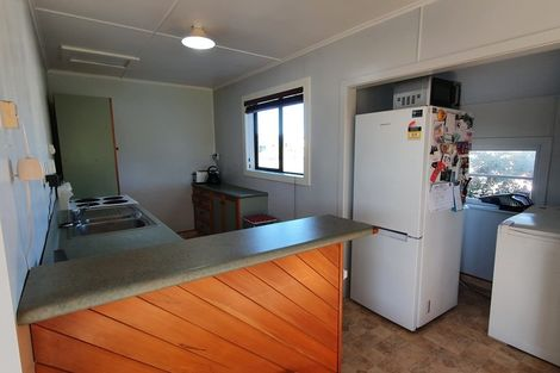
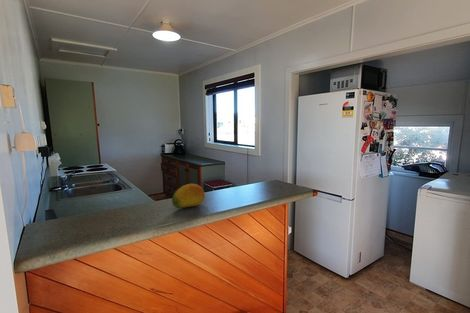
+ fruit (188, 195)
